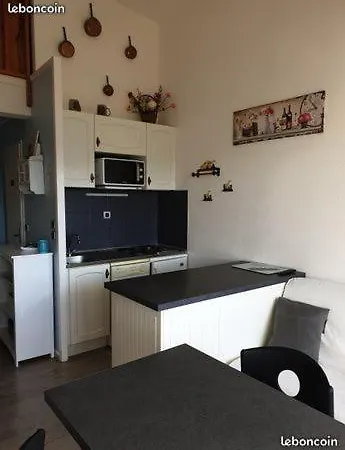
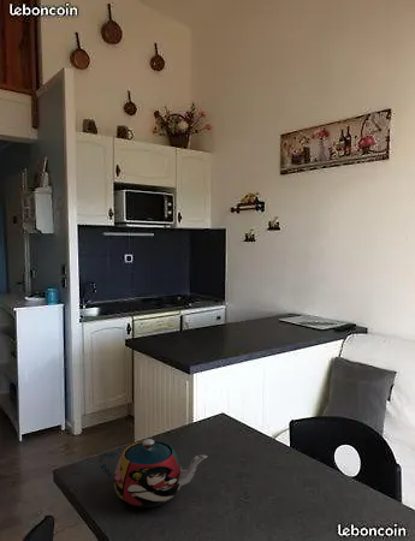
+ teapot (152, 468)
